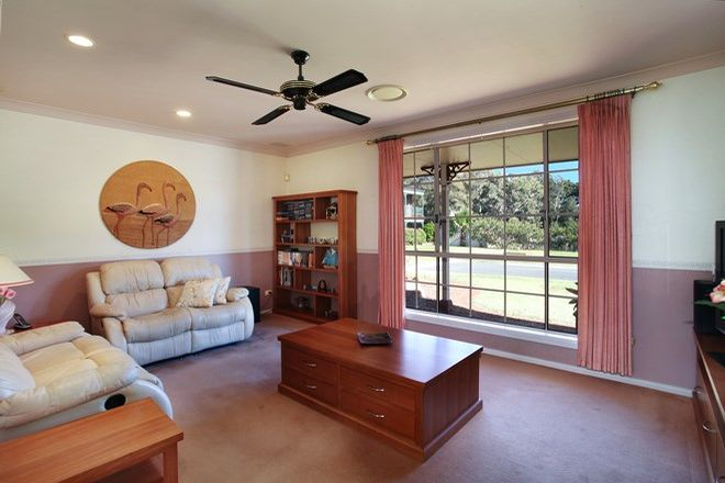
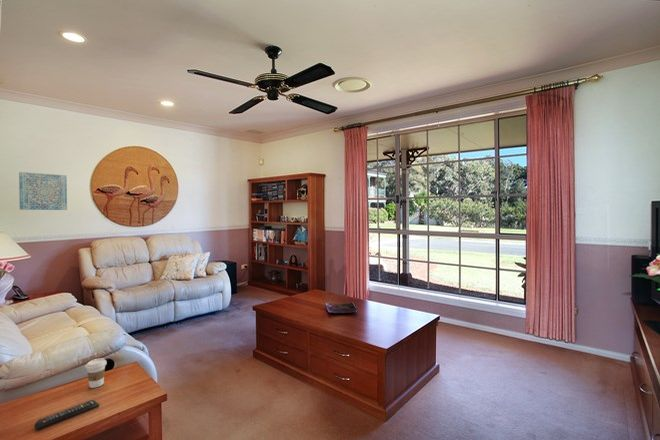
+ wall art (44, 191)
+ remote control (68, 413)
+ coffee cup (96, 373)
